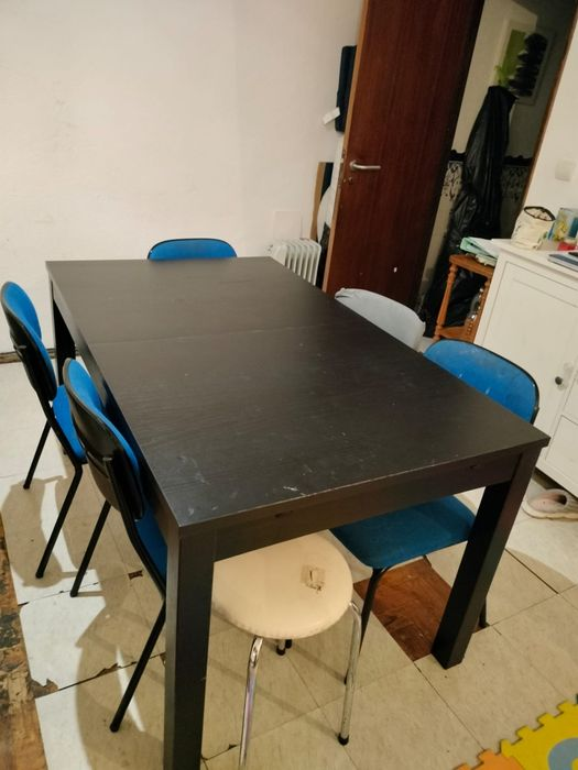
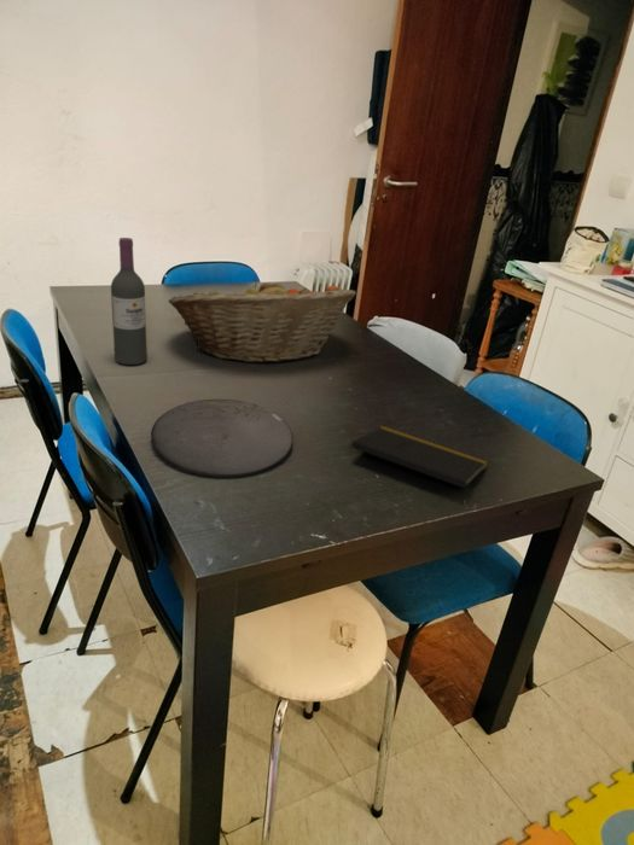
+ wine bottle (128, 302)
+ plate (222, 435)
+ fruit basket (263, 311)
+ notepad (420, 454)
